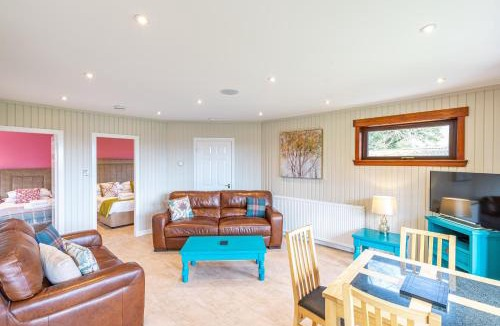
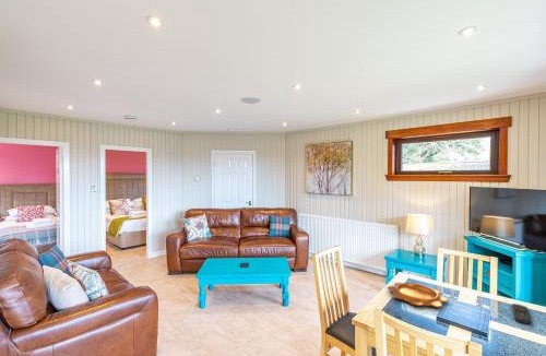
+ remote control (521, 312)
+ decorative bowl (416, 293)
